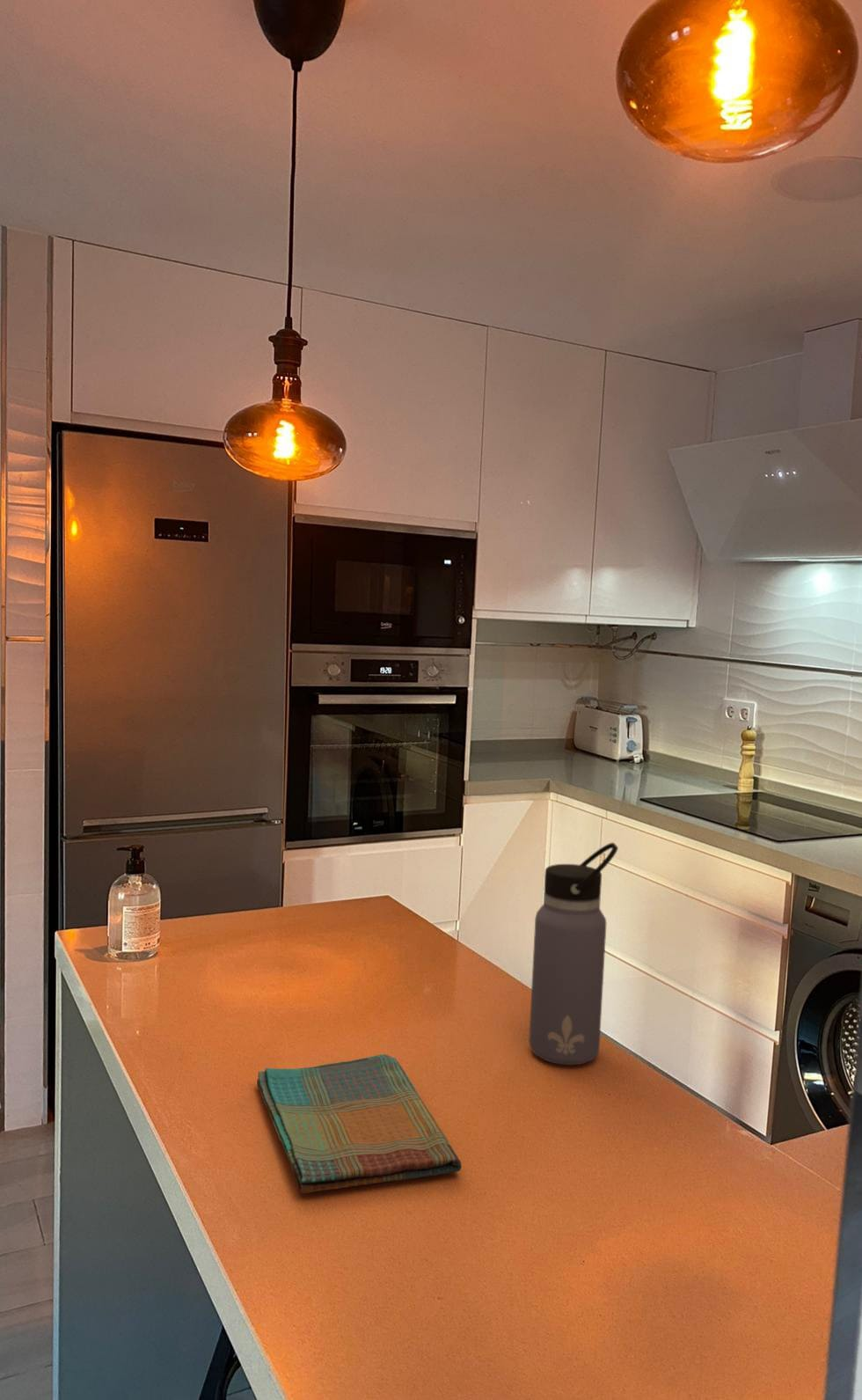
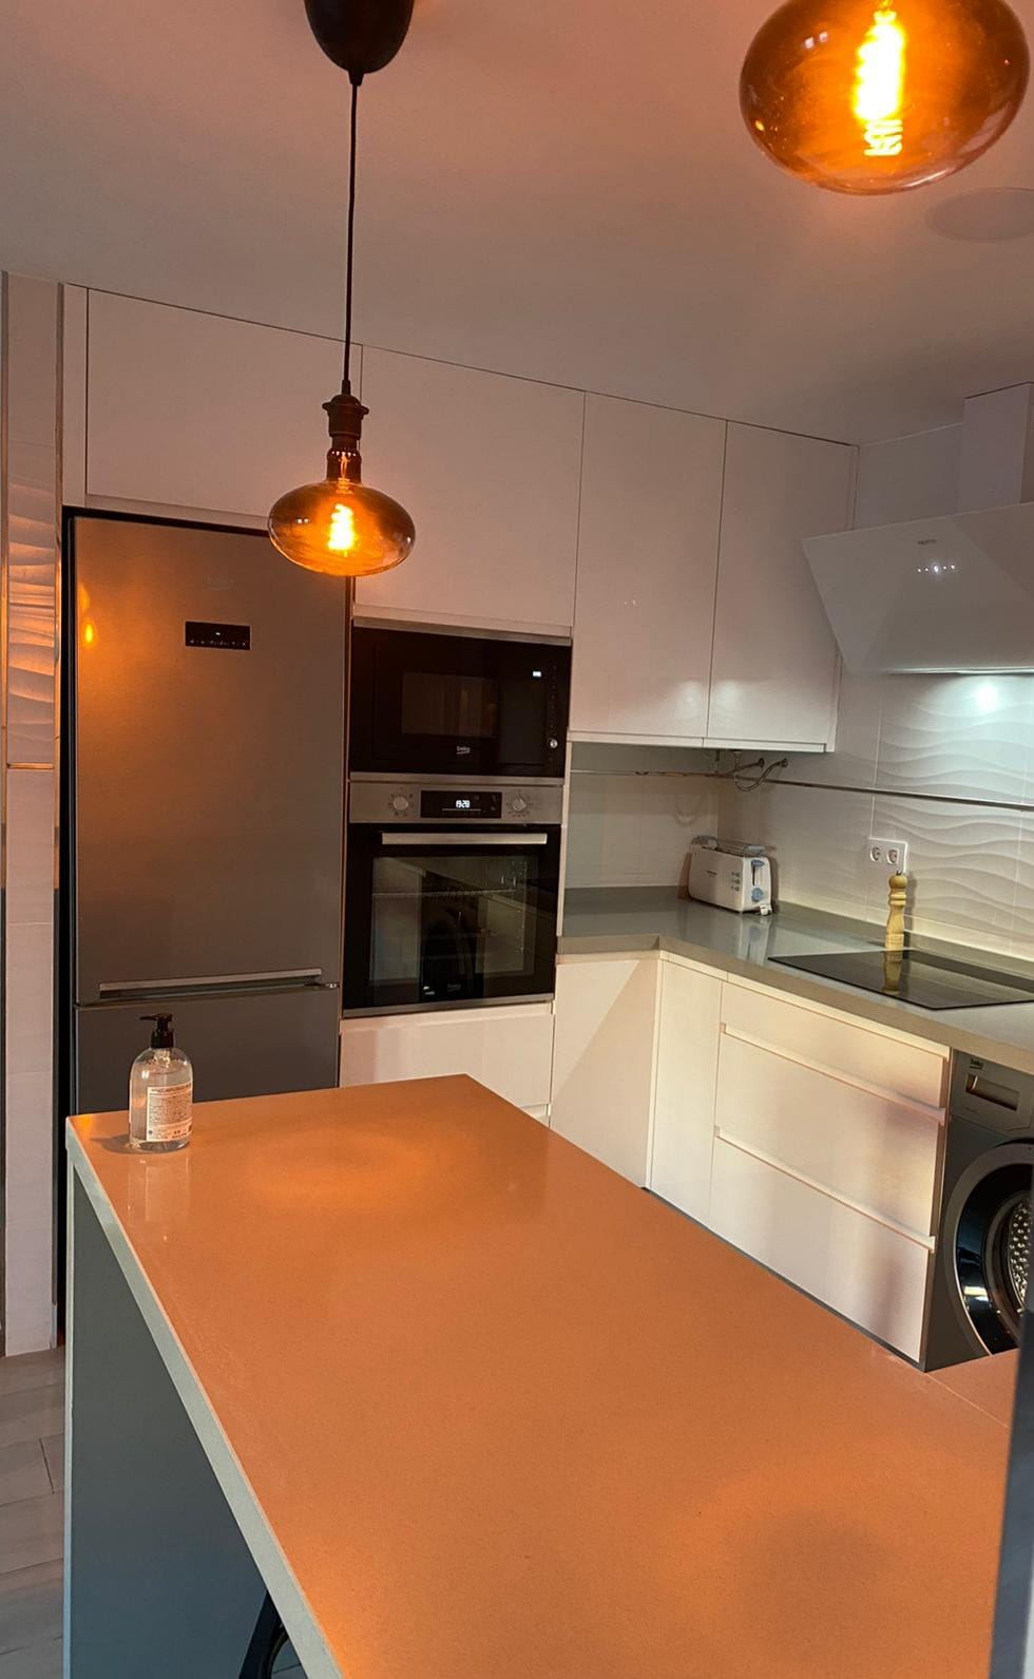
- water bottle (573, 948)
- dish towel (353, 1115)
